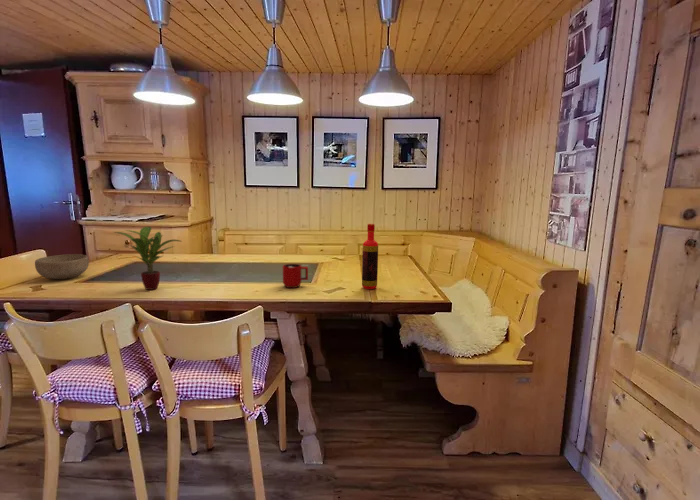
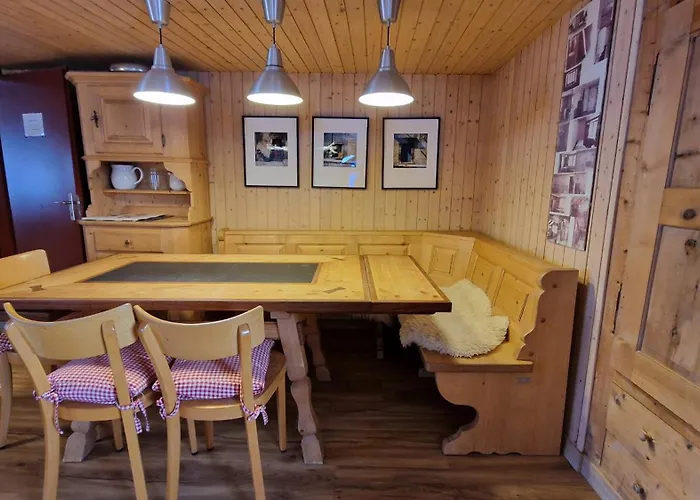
- mug (295, 276)
- bottle (370, 256)
- bowl (63, 267)
- potted plant (151, 258)
